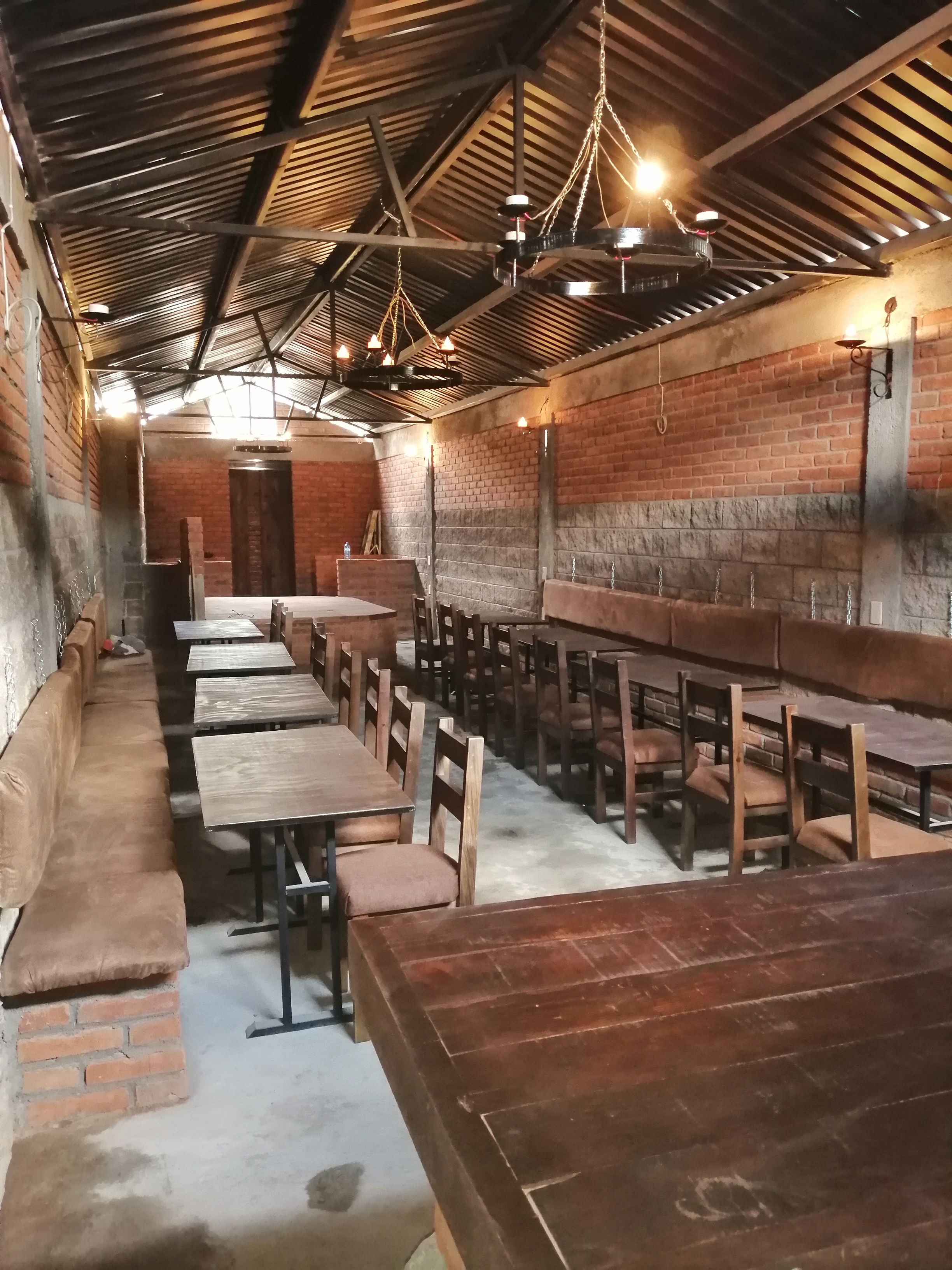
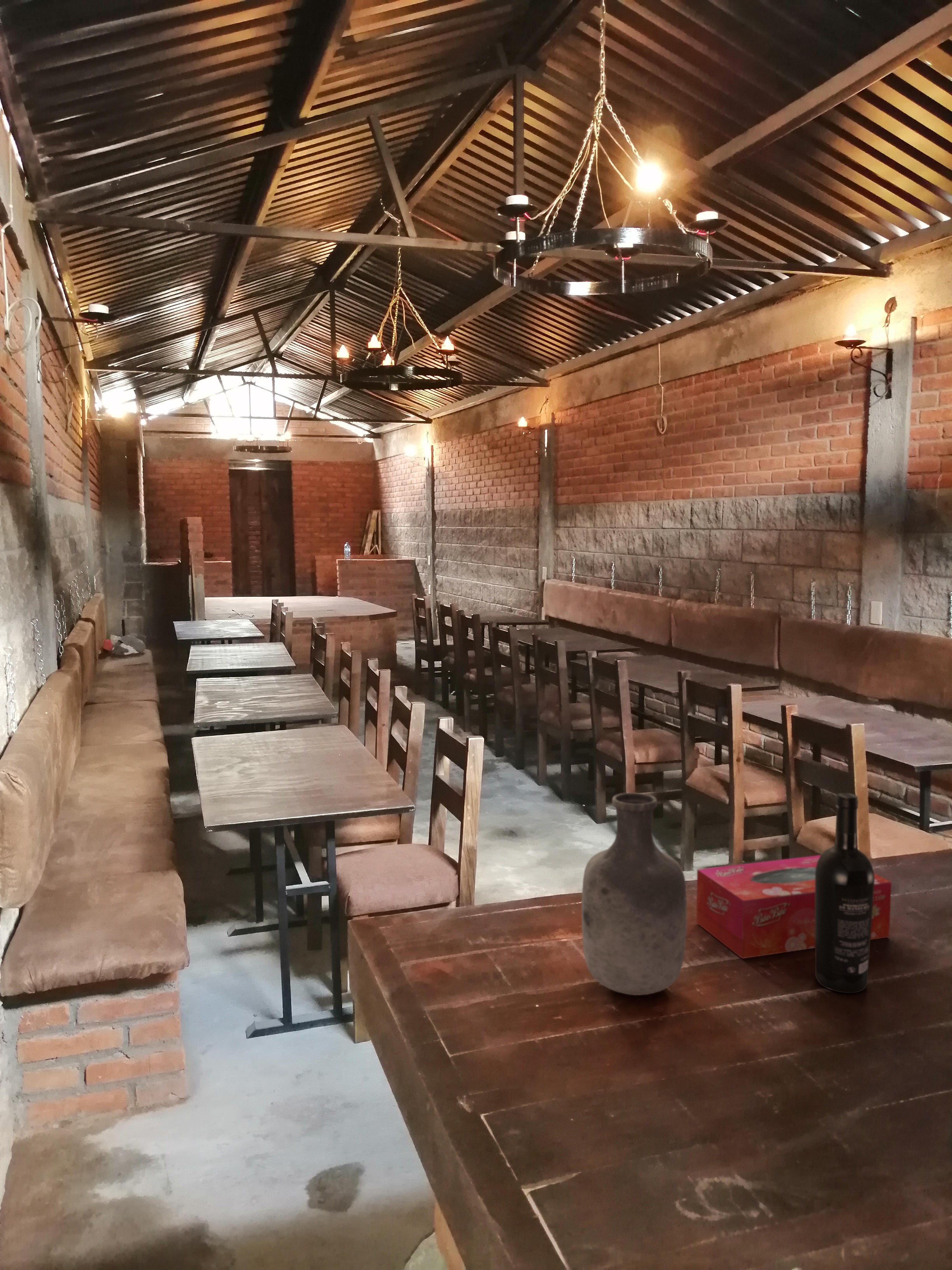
+ tissue box (791, 902)
+ wine bottle (844, 889)
+ vase (634, 893)
